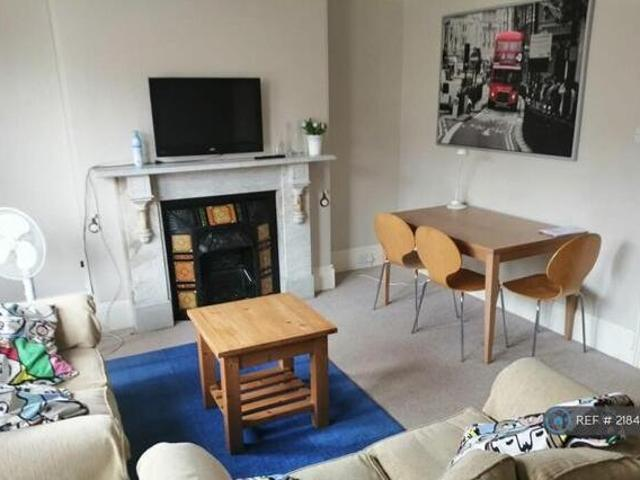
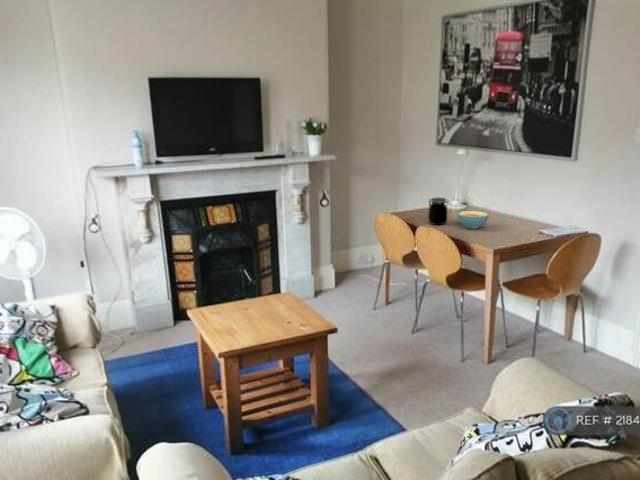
+ cereal bowl (472, 221)
+ jar (437, 211)
